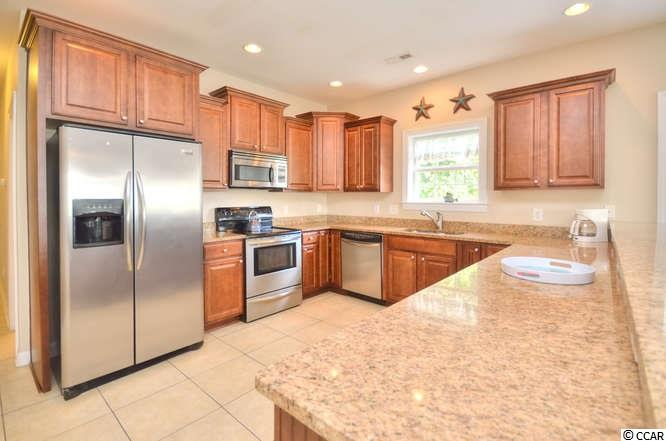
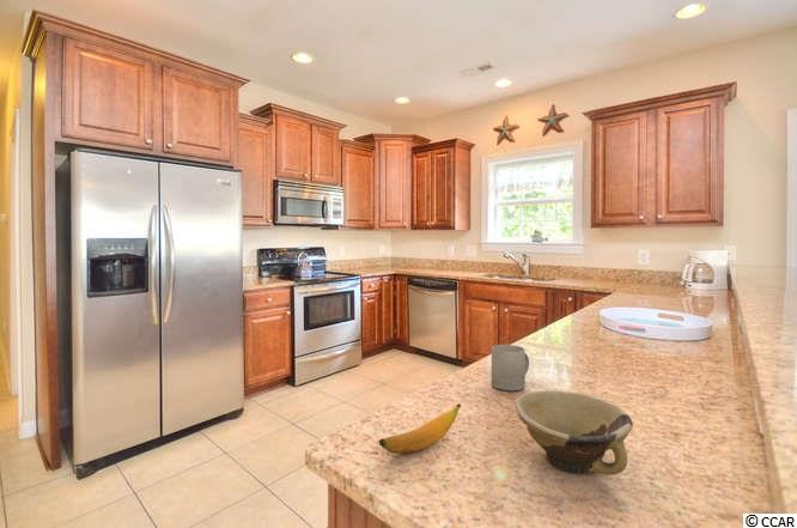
+ bowl (570, 435)
+ mug (512, 365)
+ banana (422, 430)
